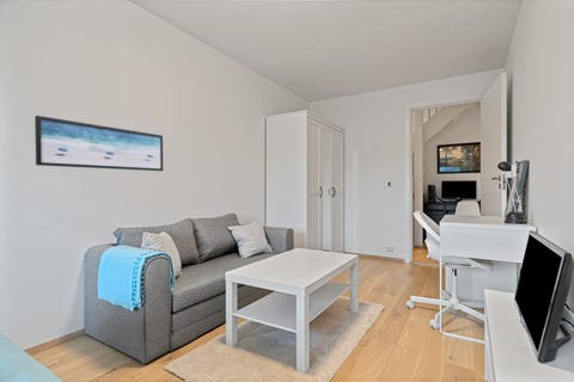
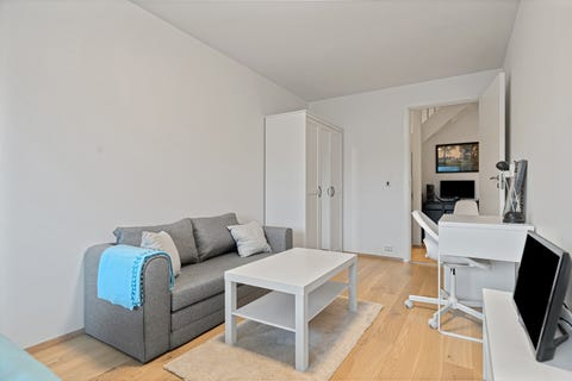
- wall art (109, 147)
